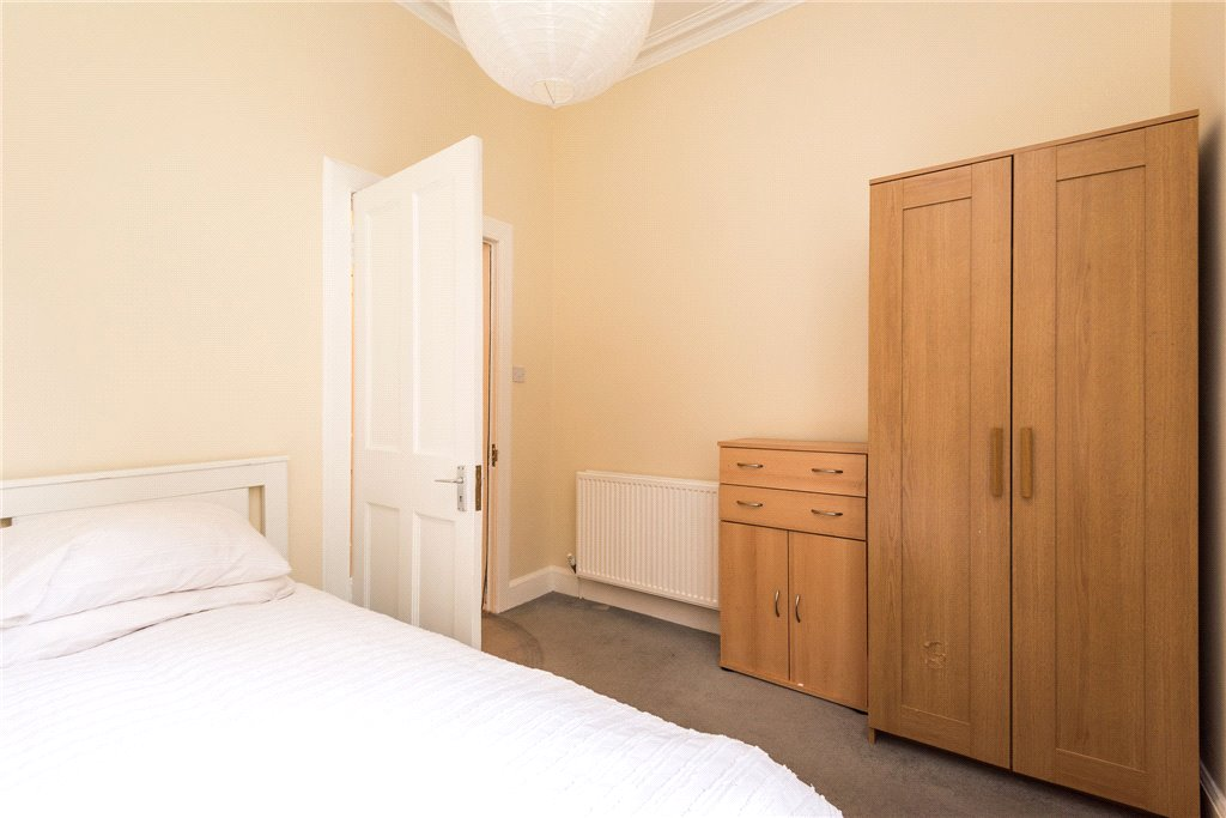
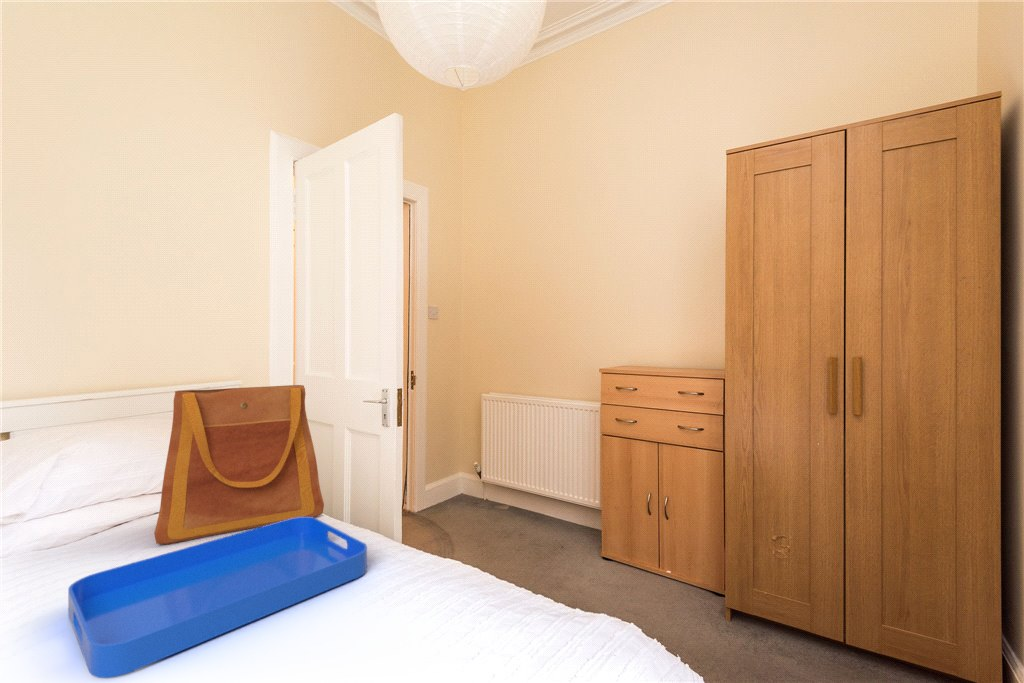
+ serving tray (231, 576)
+ tote bag (244, 454)
